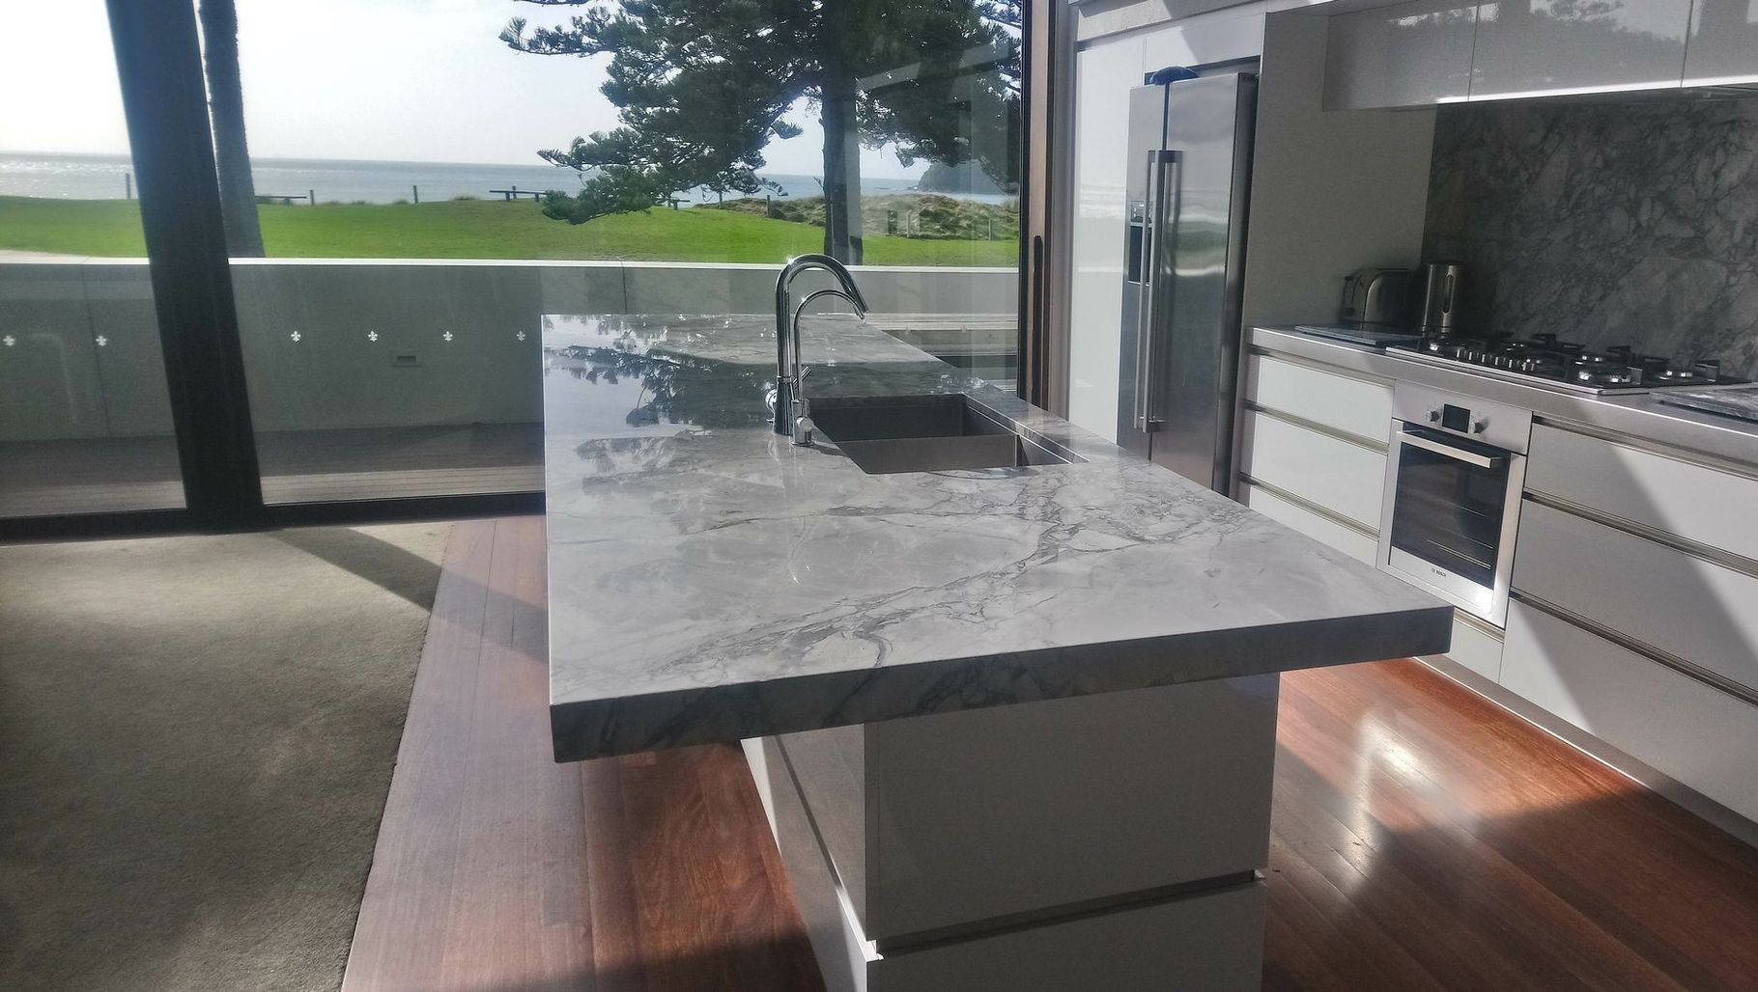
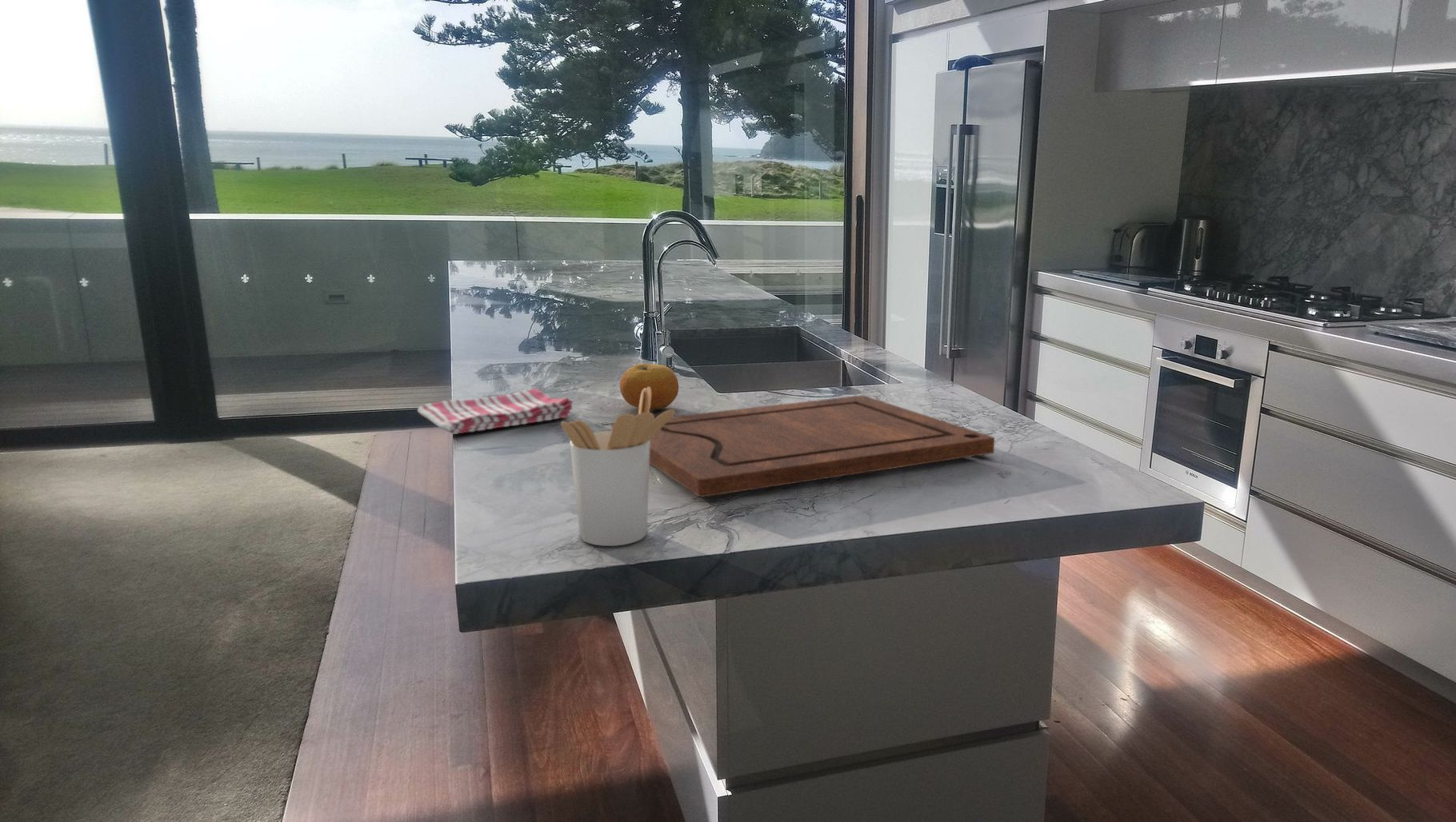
+ dish towel (494, 408)
+ cutting board (795, 437)
+ fruit (649, 386)
+ utensil holder (622, 469)
